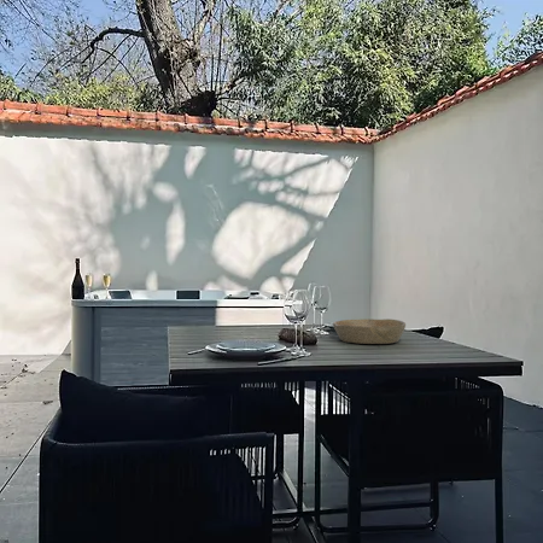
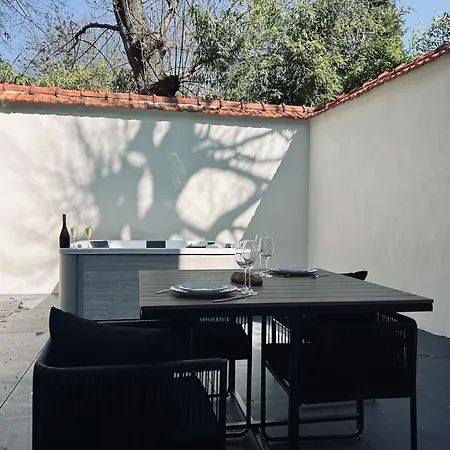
- bowl (368, 331)
